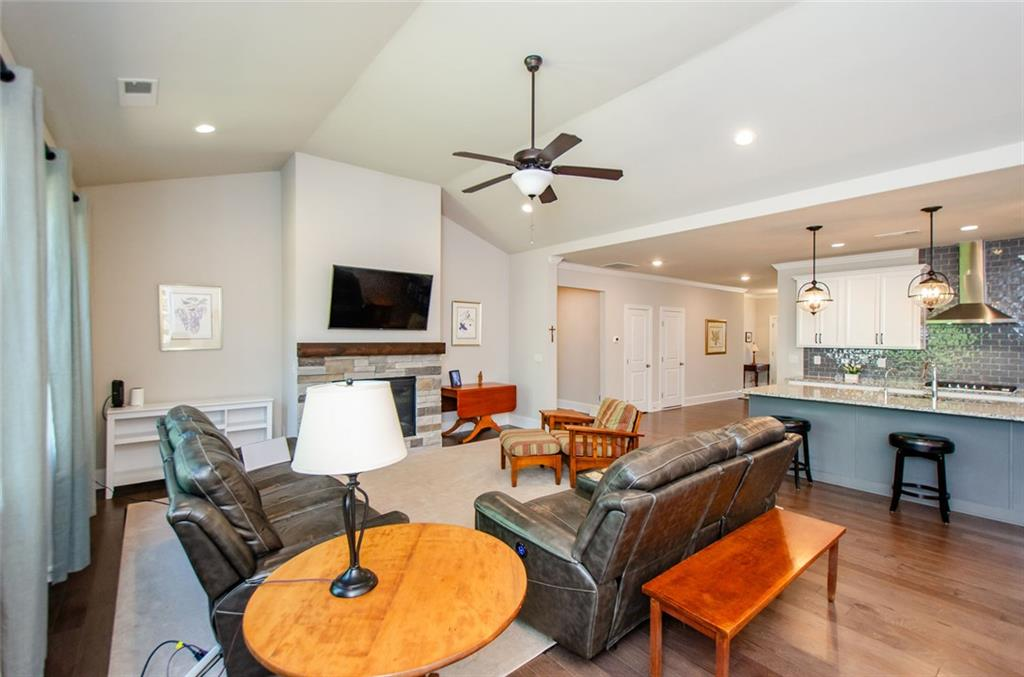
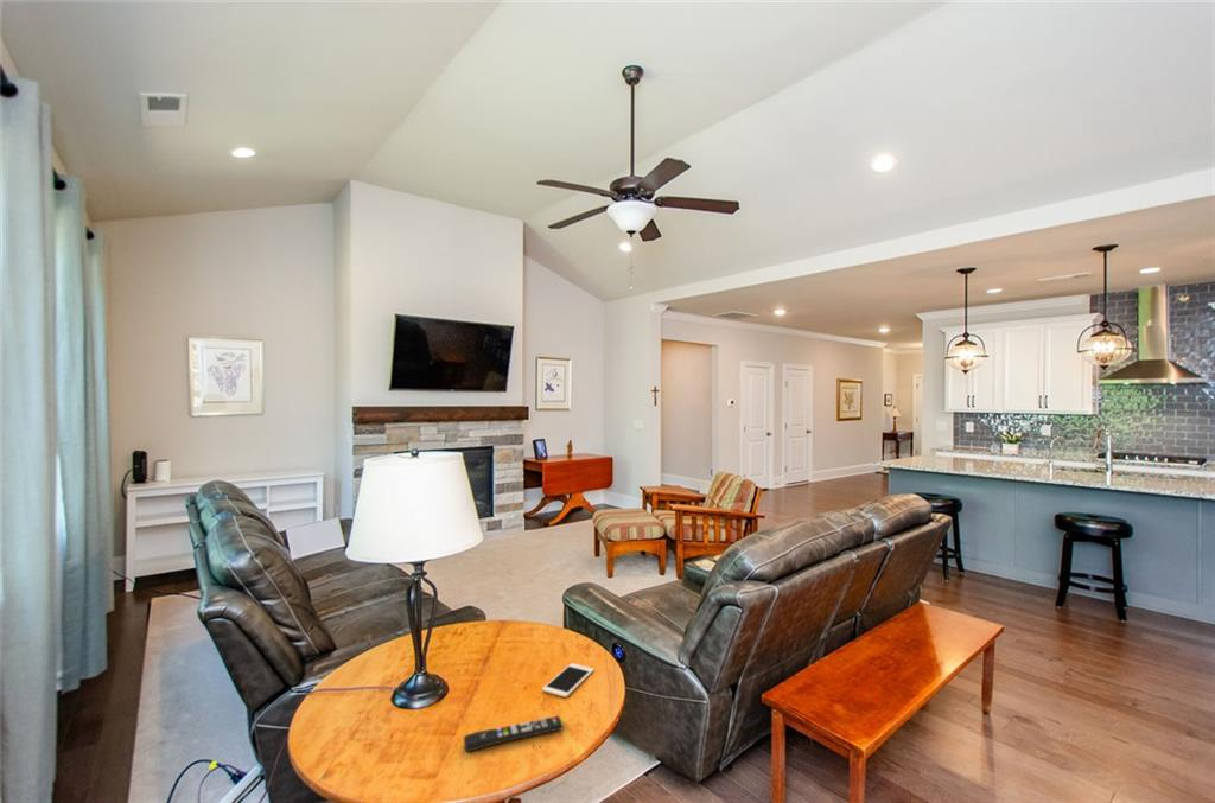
+ cell phone (568, 678)
+ remote control (514, 732)
